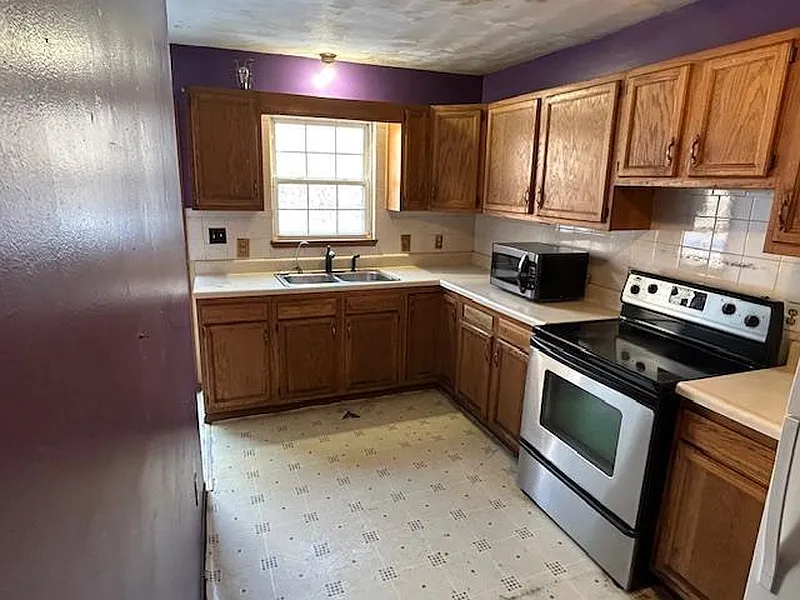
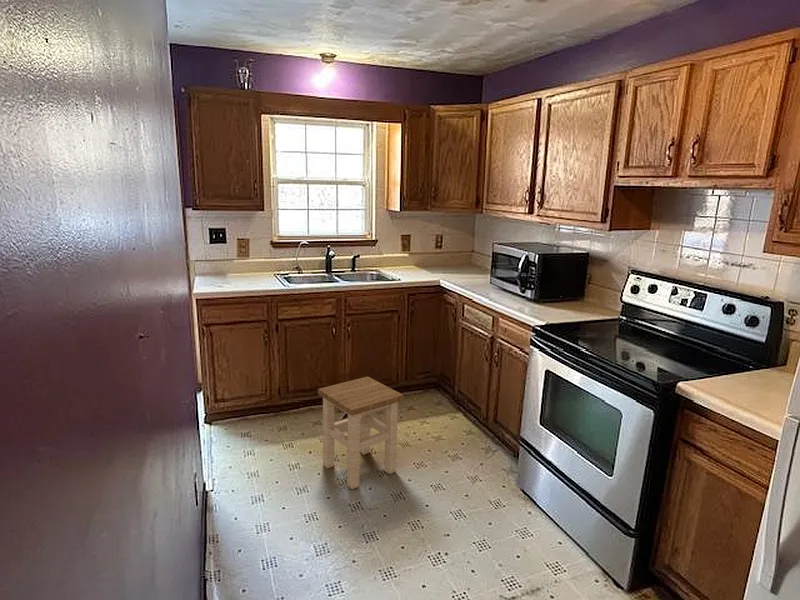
+ stool (360, 430)
